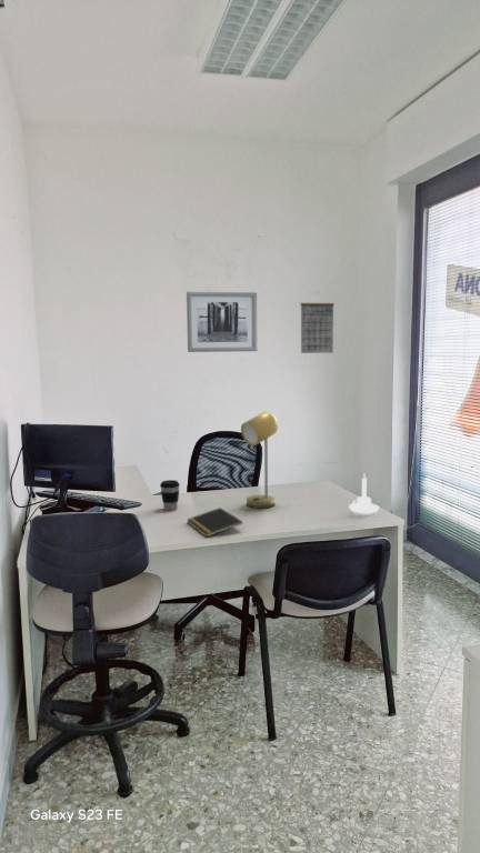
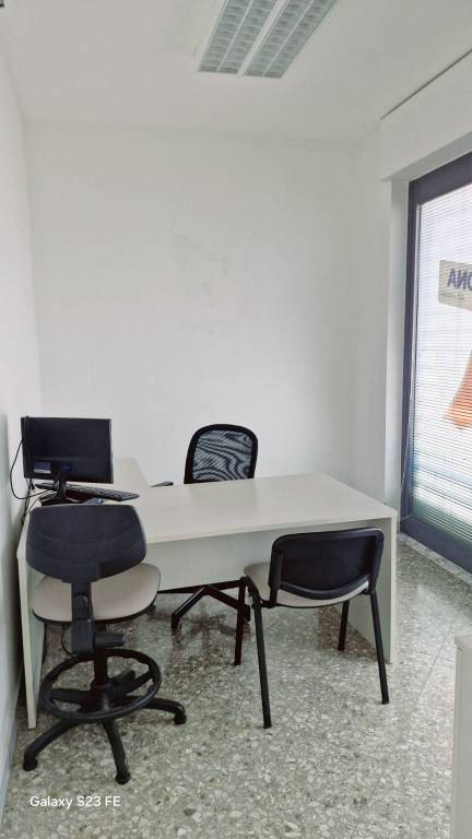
- candle holder (363, 491)
- calendar (317, 322)
- wall art (222, 322)
- notepad (213, 521)
- coffee cup (170, 494)
- desk lamp (264, 459)
